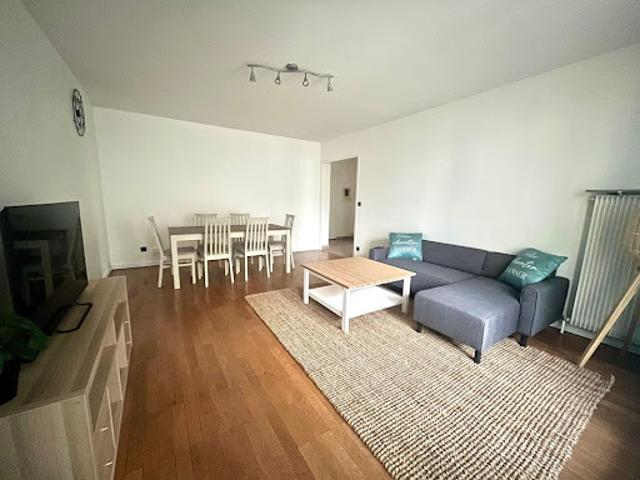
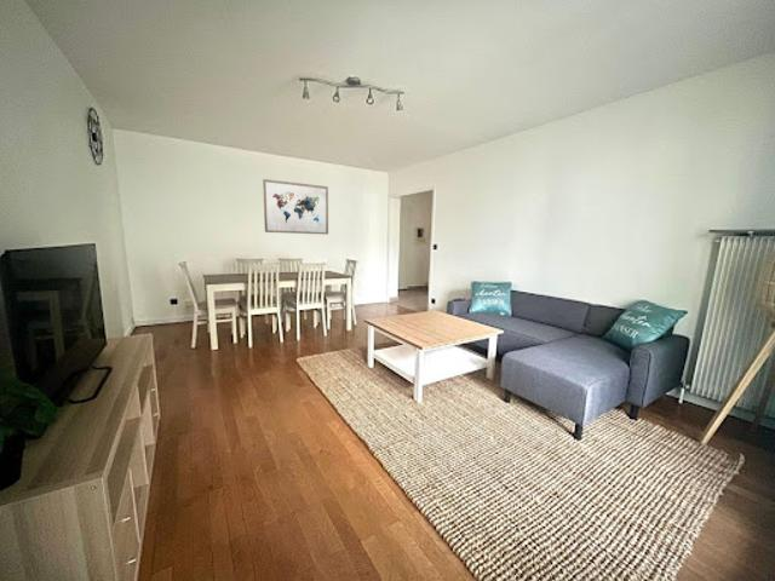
+ wall art (297, 208)
